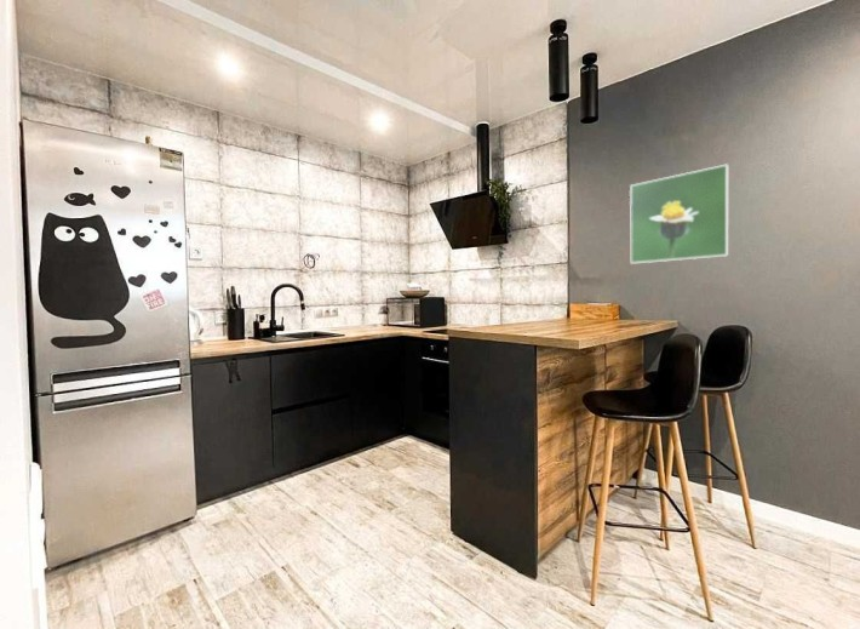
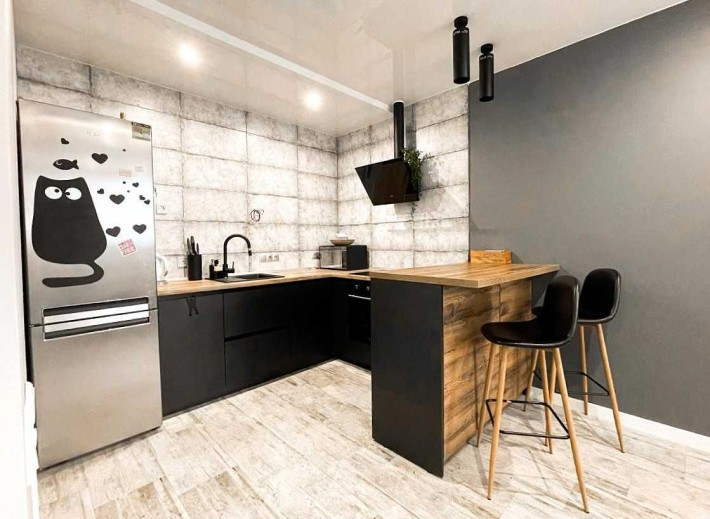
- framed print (676, 217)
